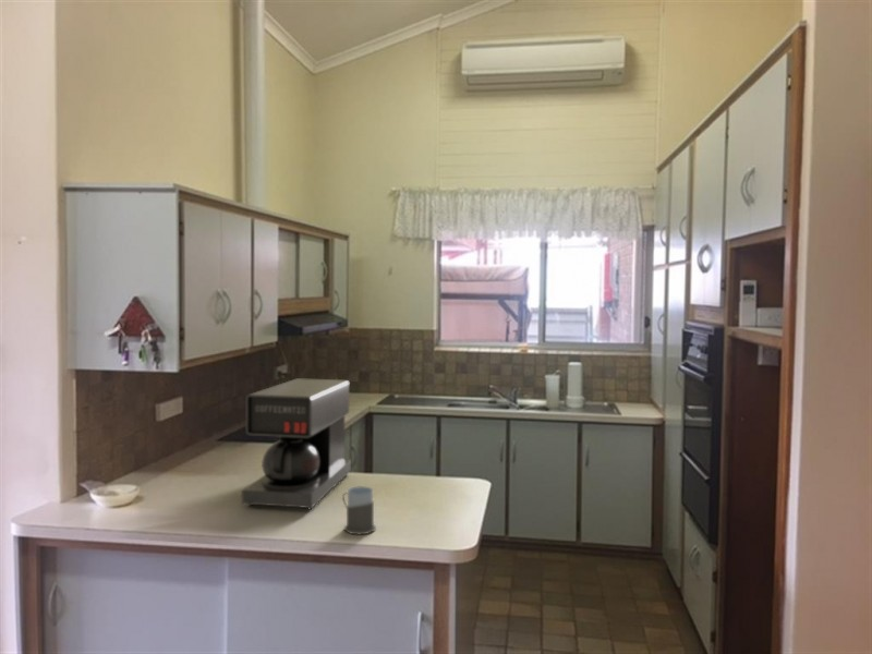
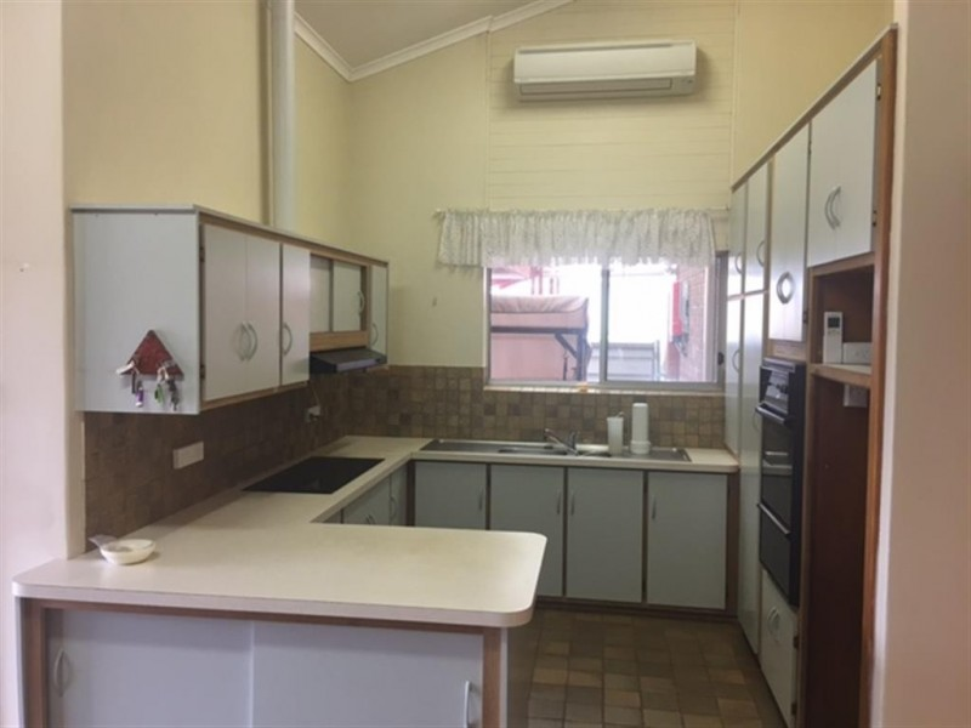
- coffee maker (301, 438)
- mug (356, 508)
